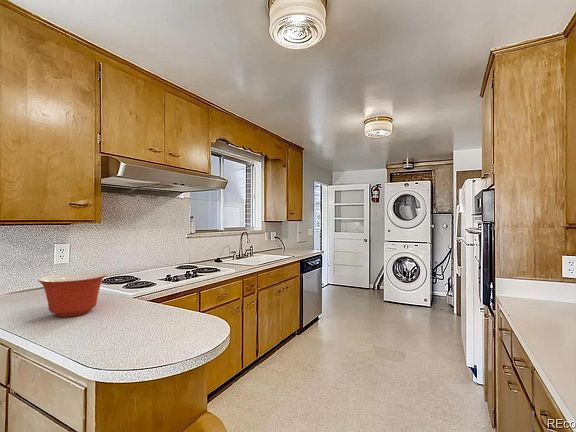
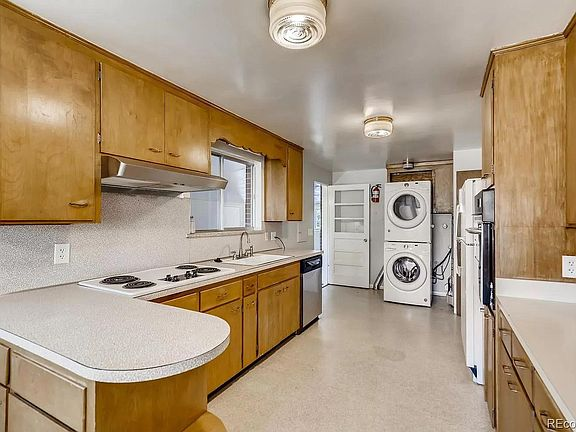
- mixing bowl (73, 294)
